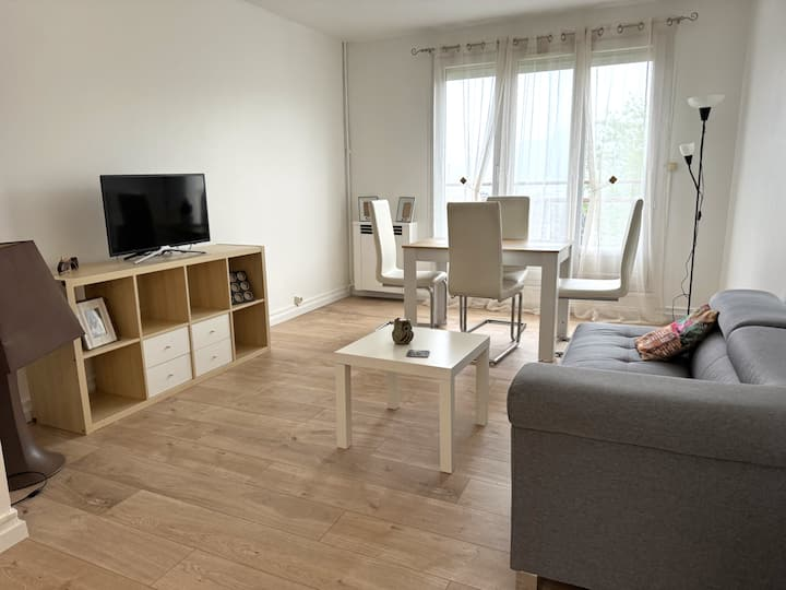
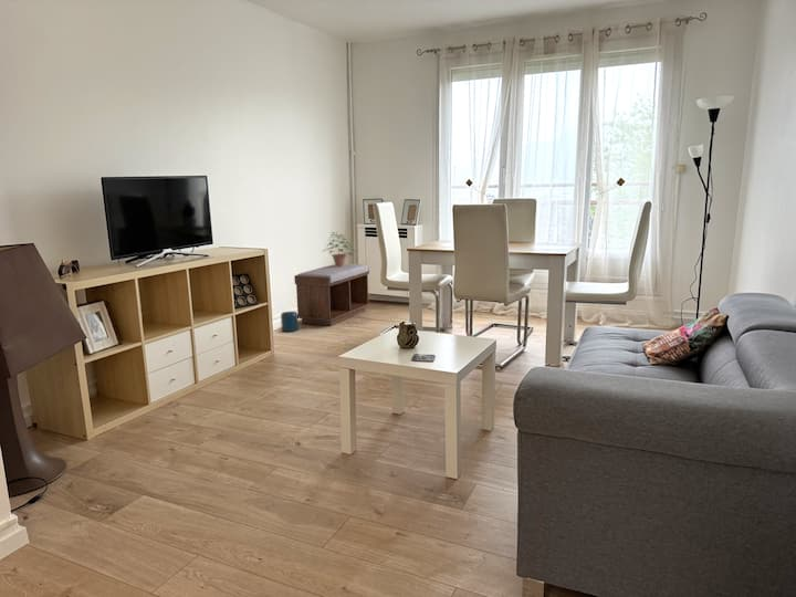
+ bench (334, 292)
+ potted plant (339, 249)
+ speaker (289, 321)
